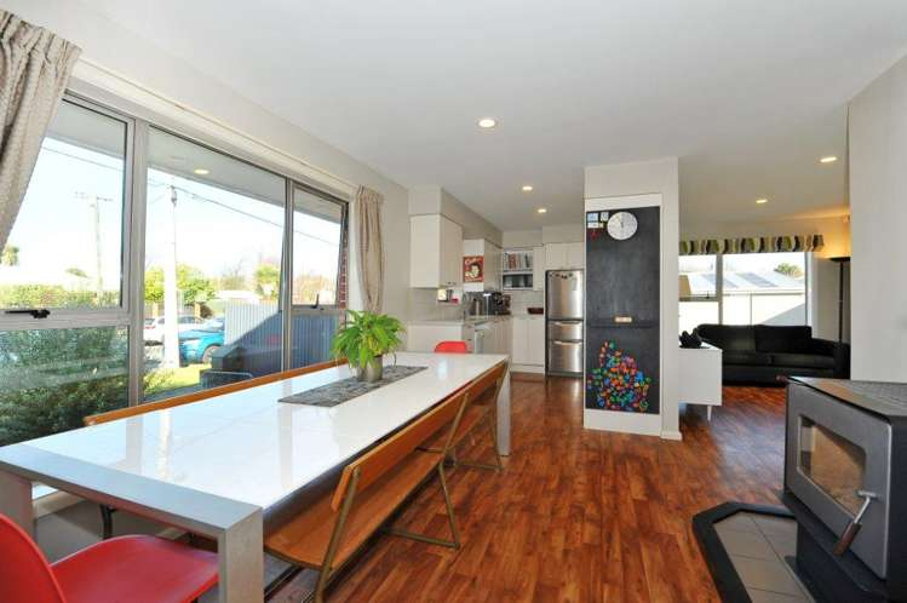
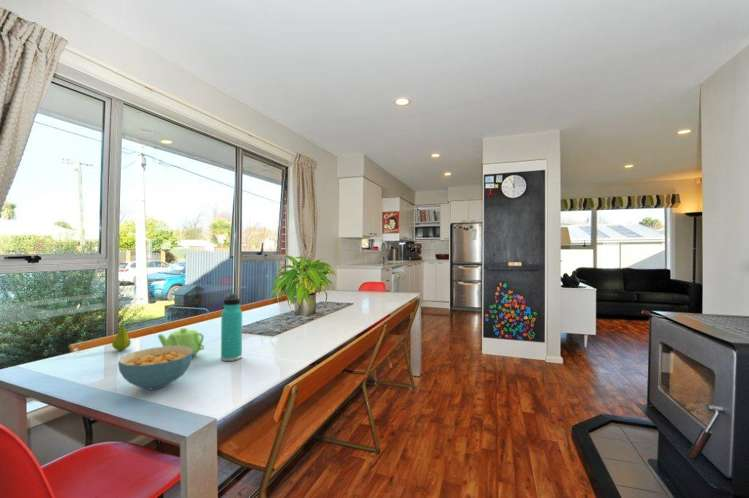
+ cereal bowl (157, 370)
+ teapot (181, 342)
+ fruit (121, 335)
+ thermos bottle (231, 325)
